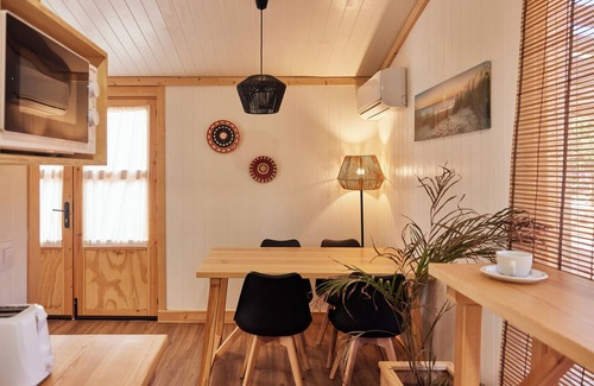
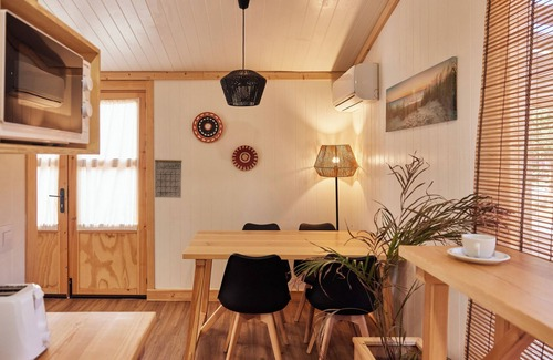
+ calendar (168, 174)
